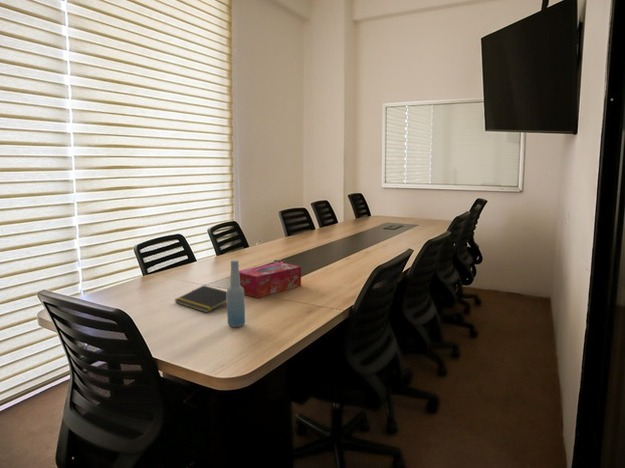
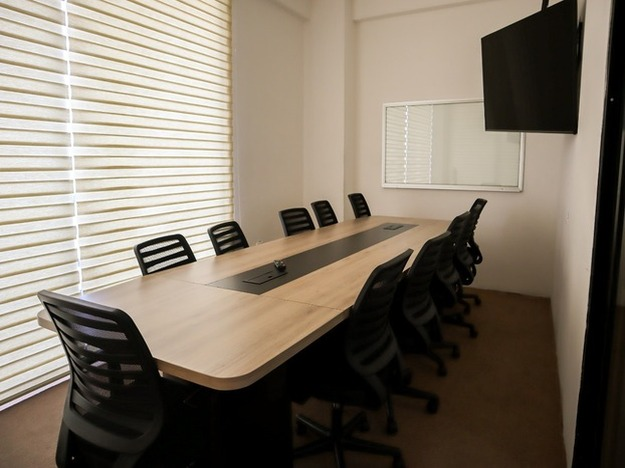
- tissue box (269, 278)
- bottle (235, 293)
- notepad (205, 298)
